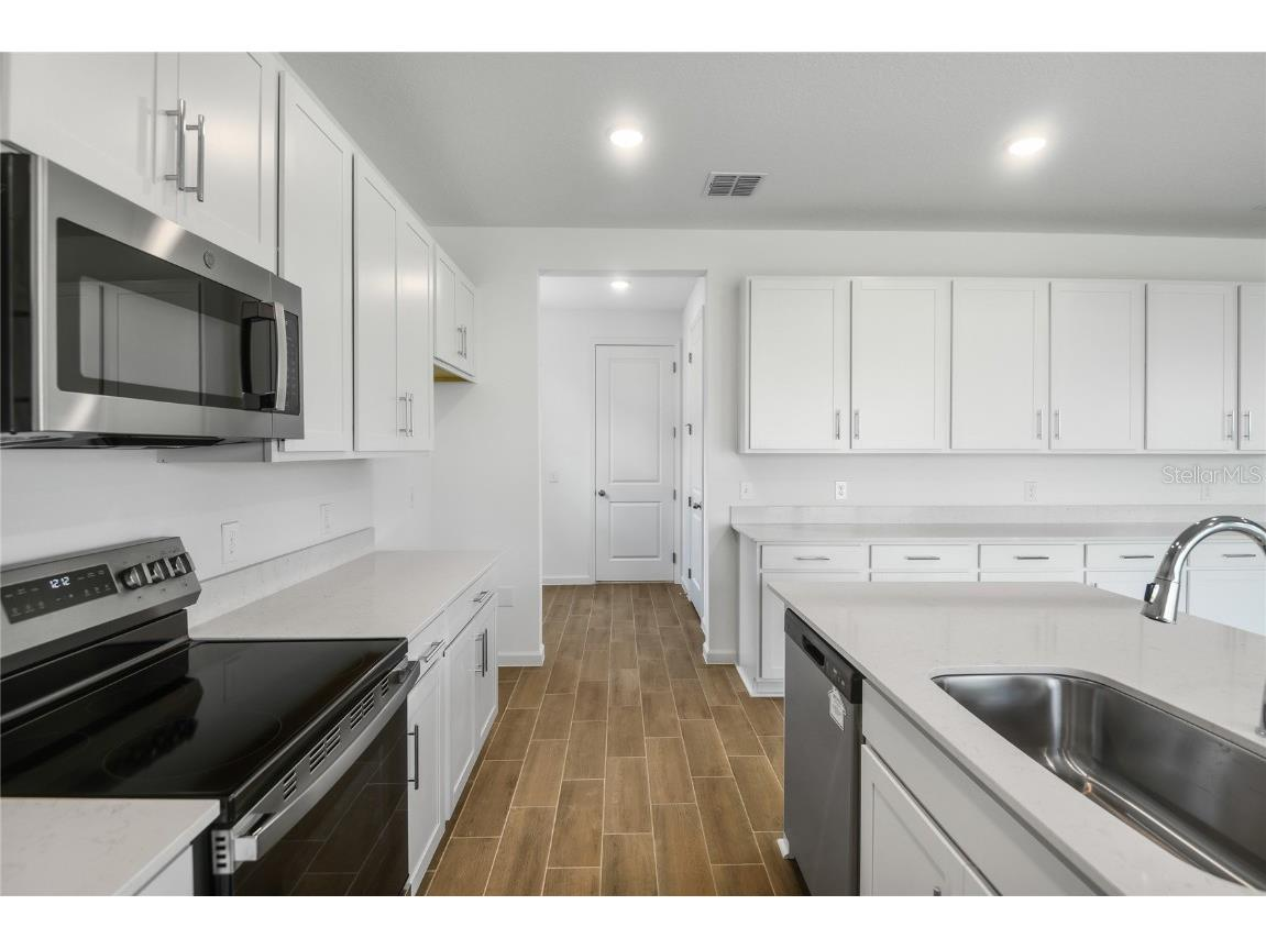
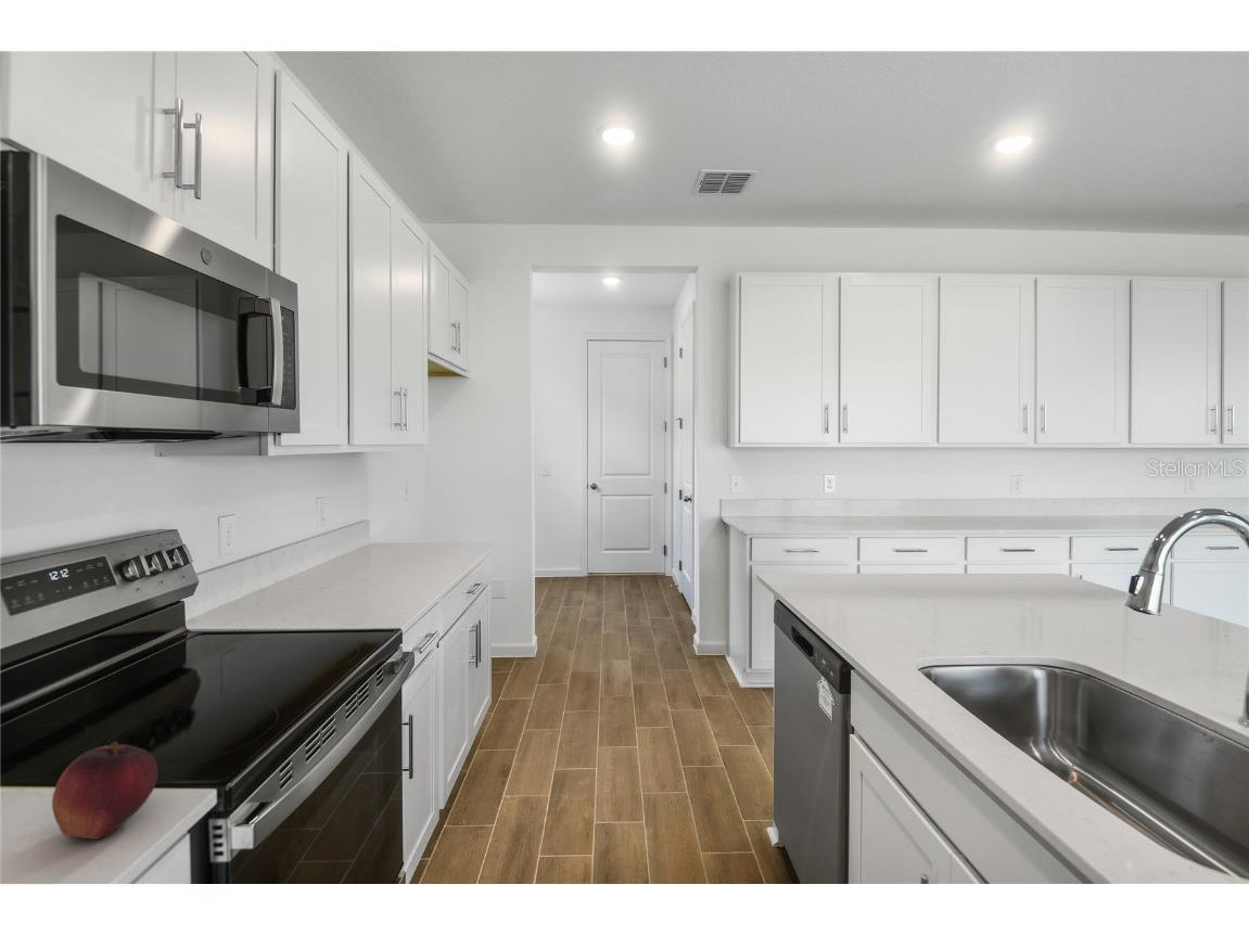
+ fruit (106, 787)
